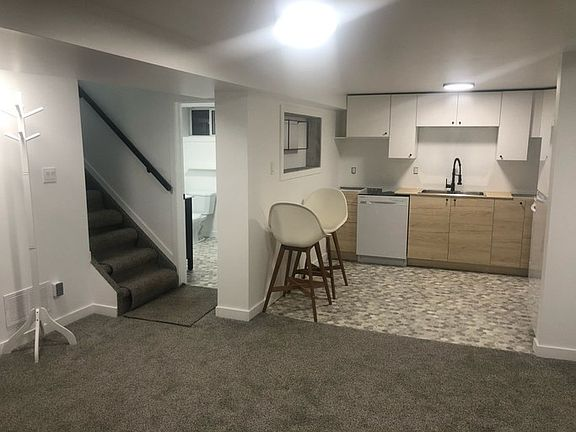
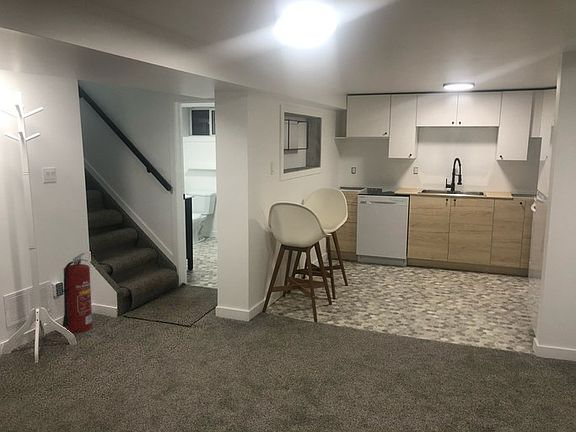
+ fire extinguisher (74, 292)
